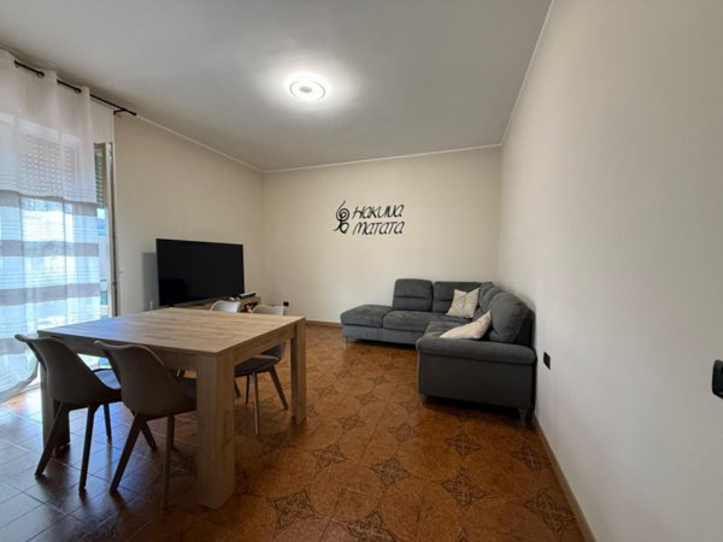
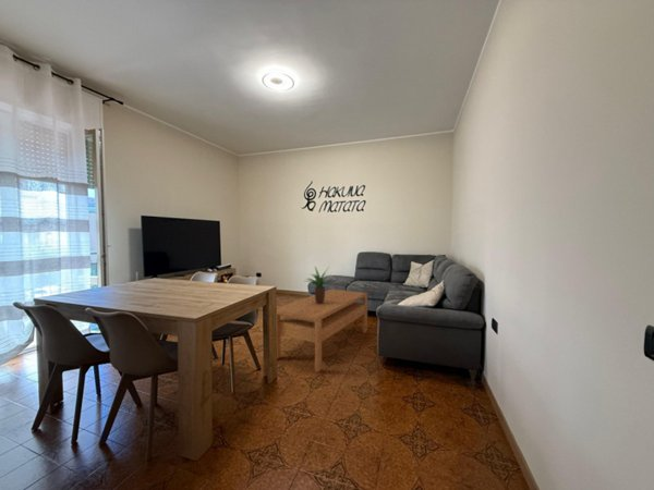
+ potted plant (317, 284)
+ coffee table (326, 321)
